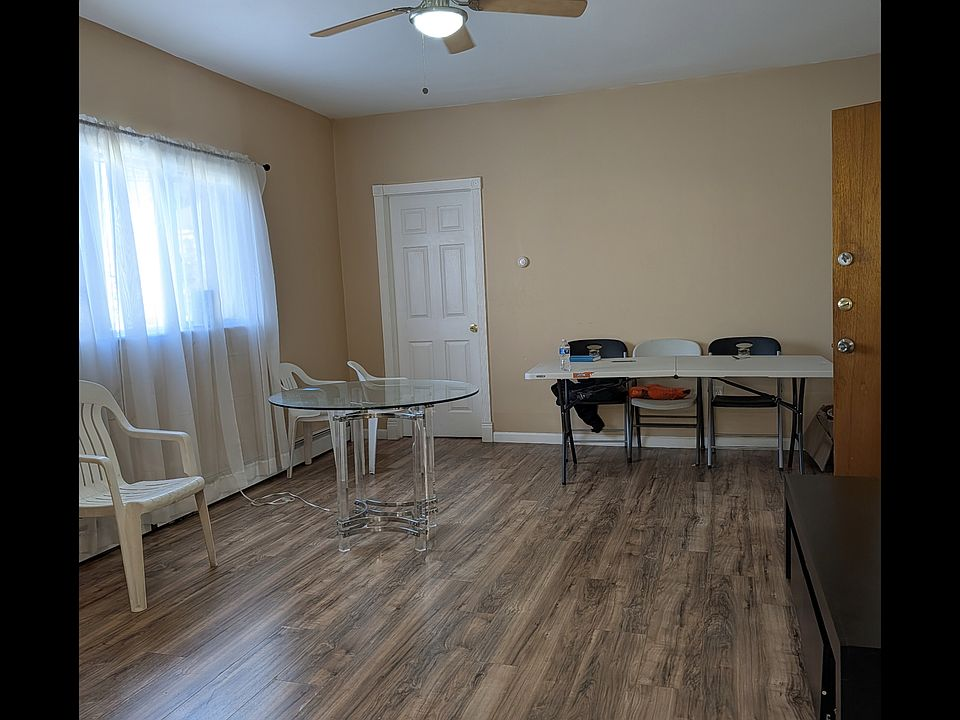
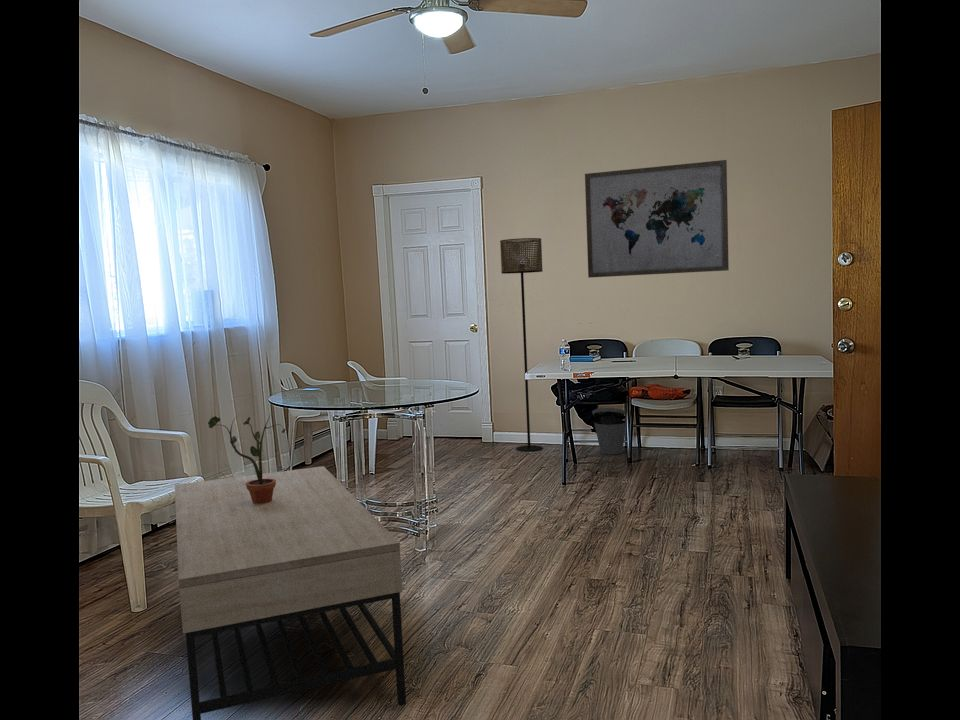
+ potted plant (250, 457)
+ floor lamp (525, 345)
+ wall art (655, 220)
+ coffee table (273, 577)
+ trash can (611, 428)
